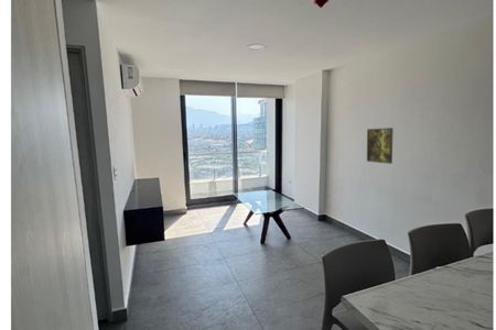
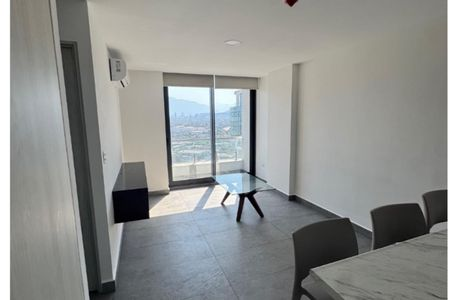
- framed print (378, 145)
